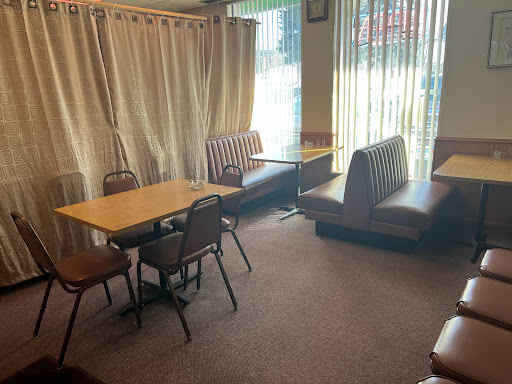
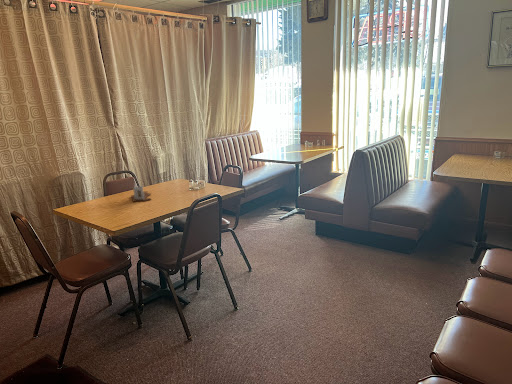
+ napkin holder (141, 189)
